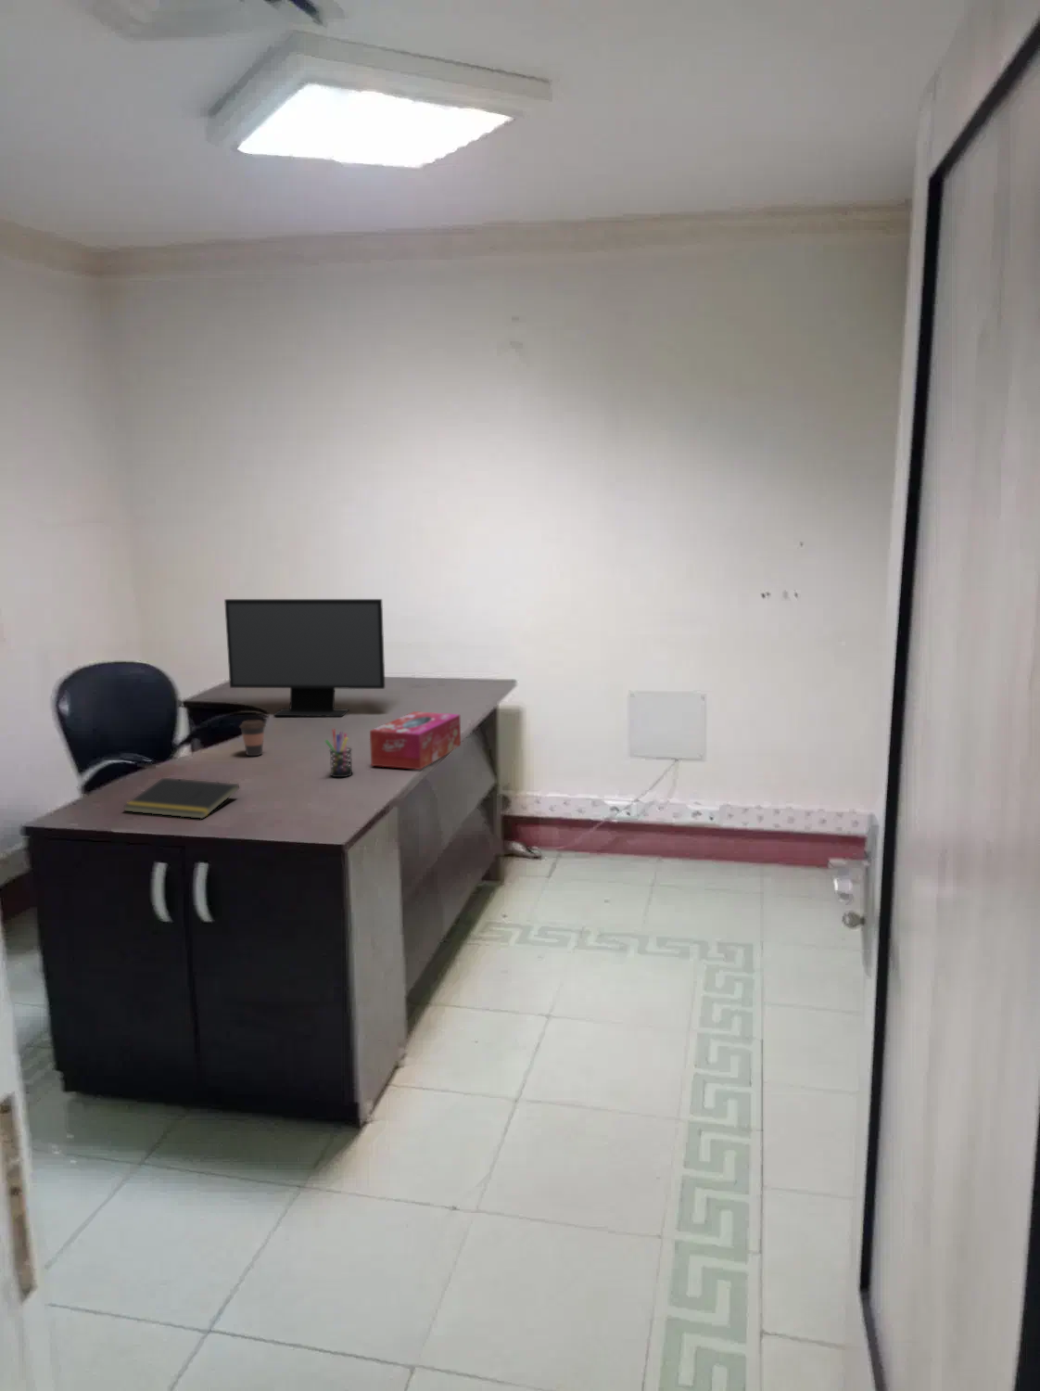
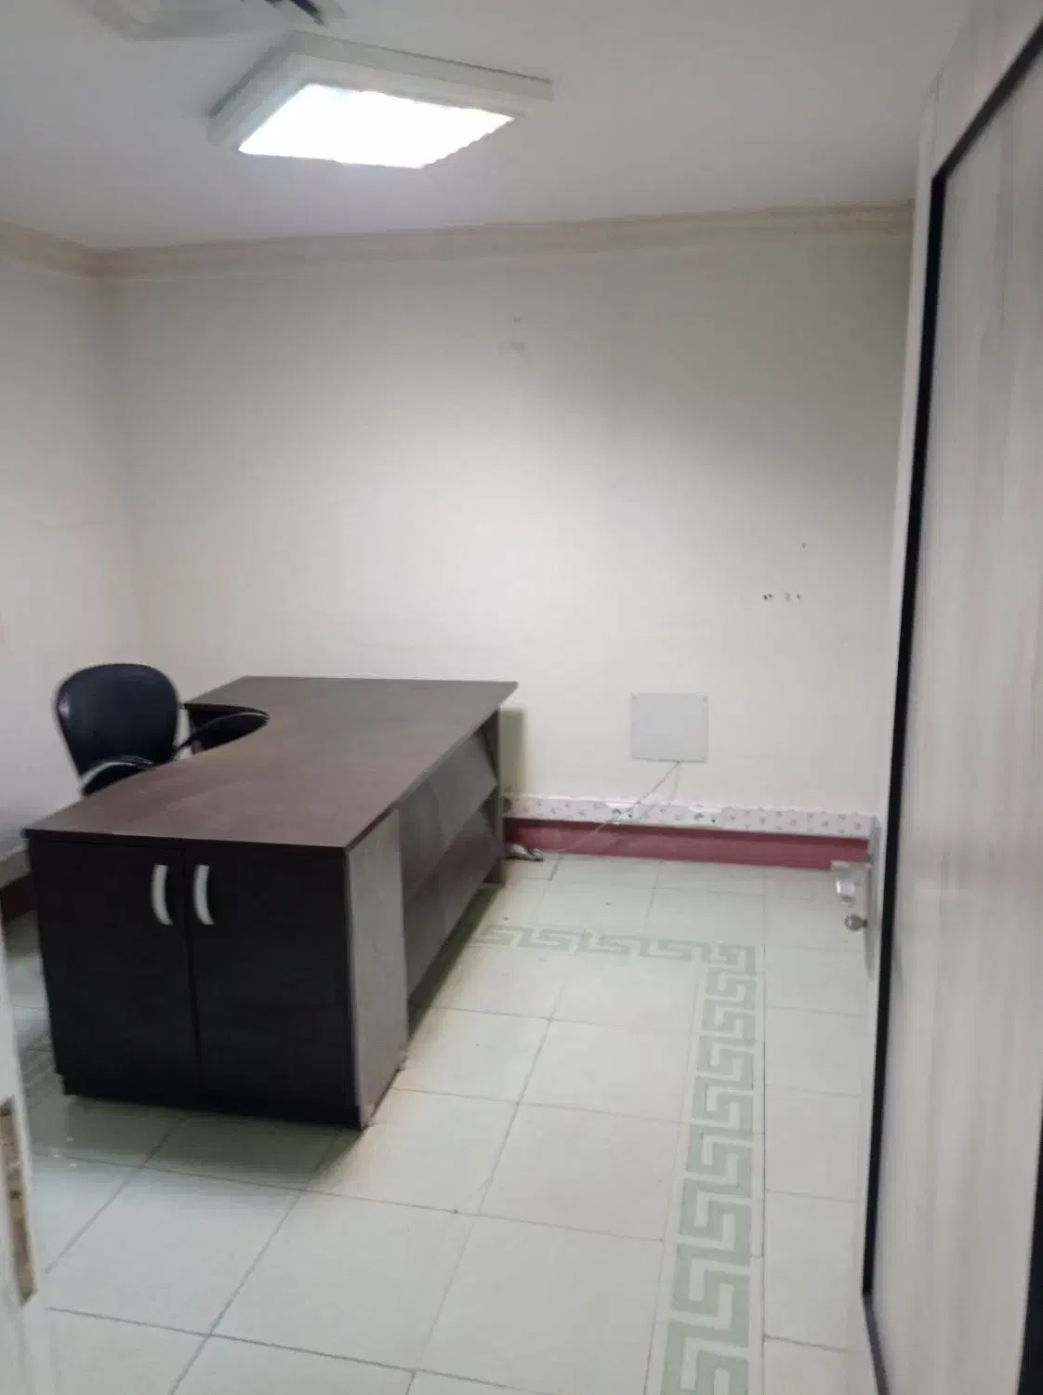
- computer monitor (309, 656)
- tissue box (416, 739)
- notepad (181, 797)
- coffee cup (253, 738)
- pen holder (338, 753)
